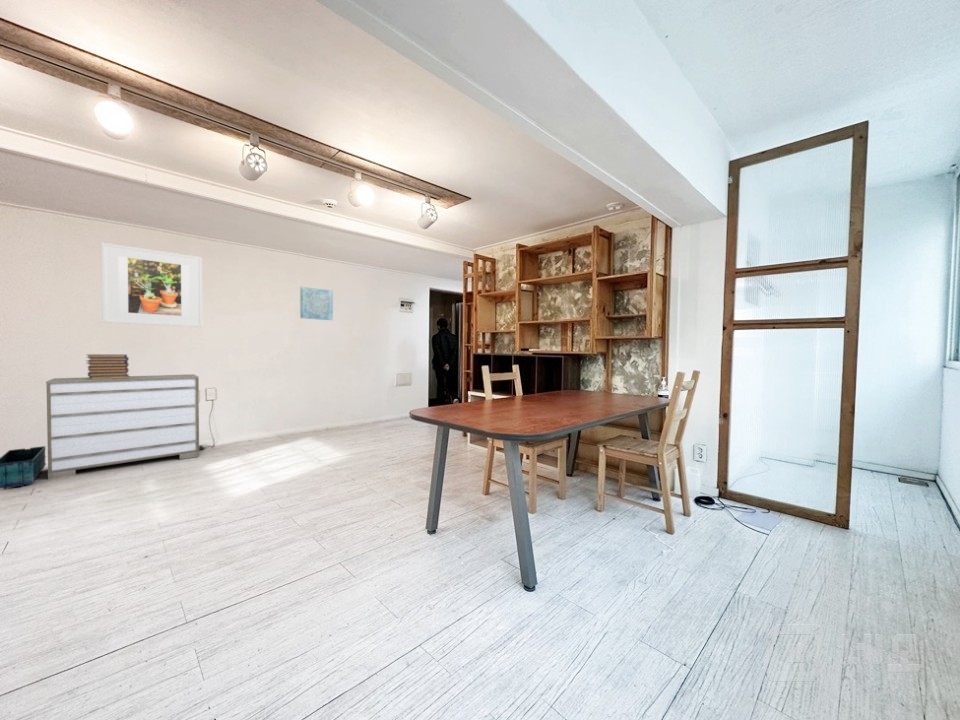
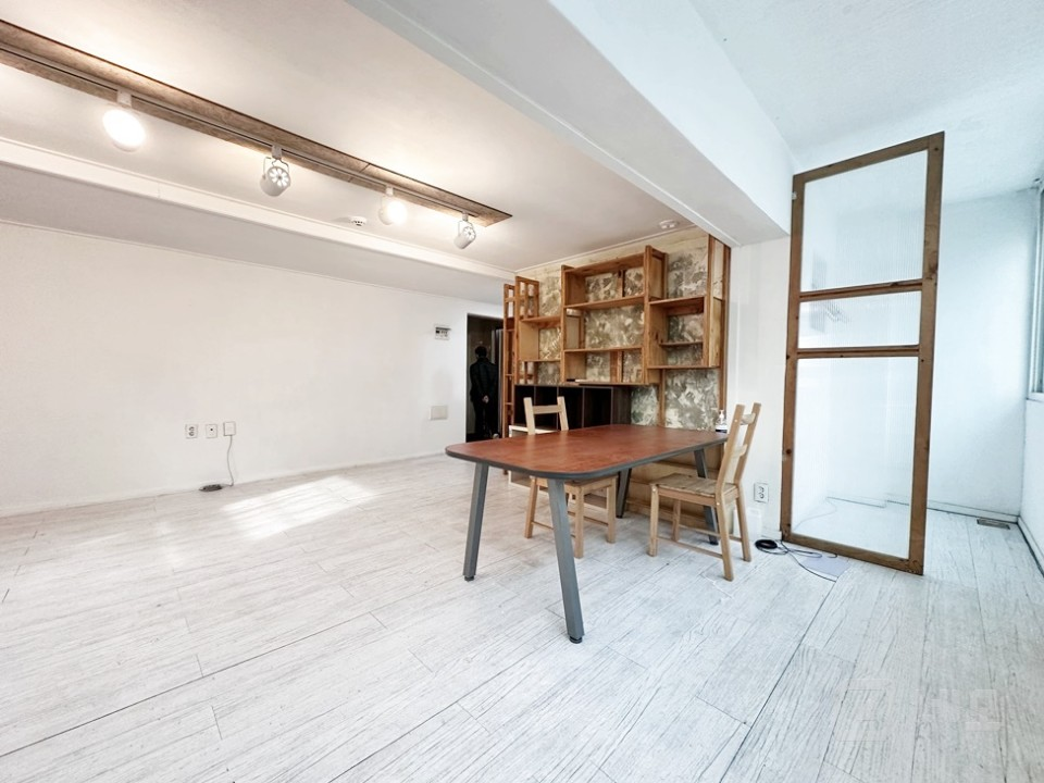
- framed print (155, 287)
- wall art (317, 304)
- dresser (130, 419)
- book stack (108, 366)
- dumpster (20, 467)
